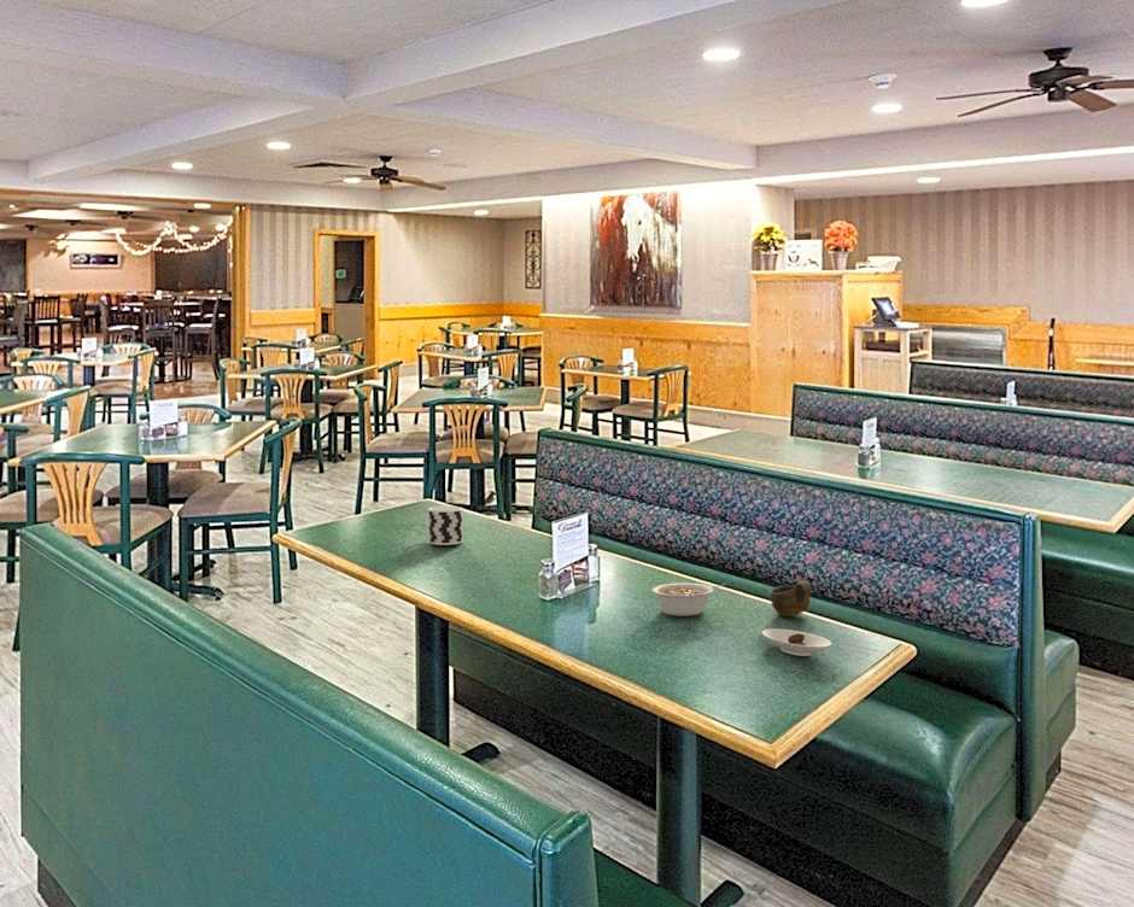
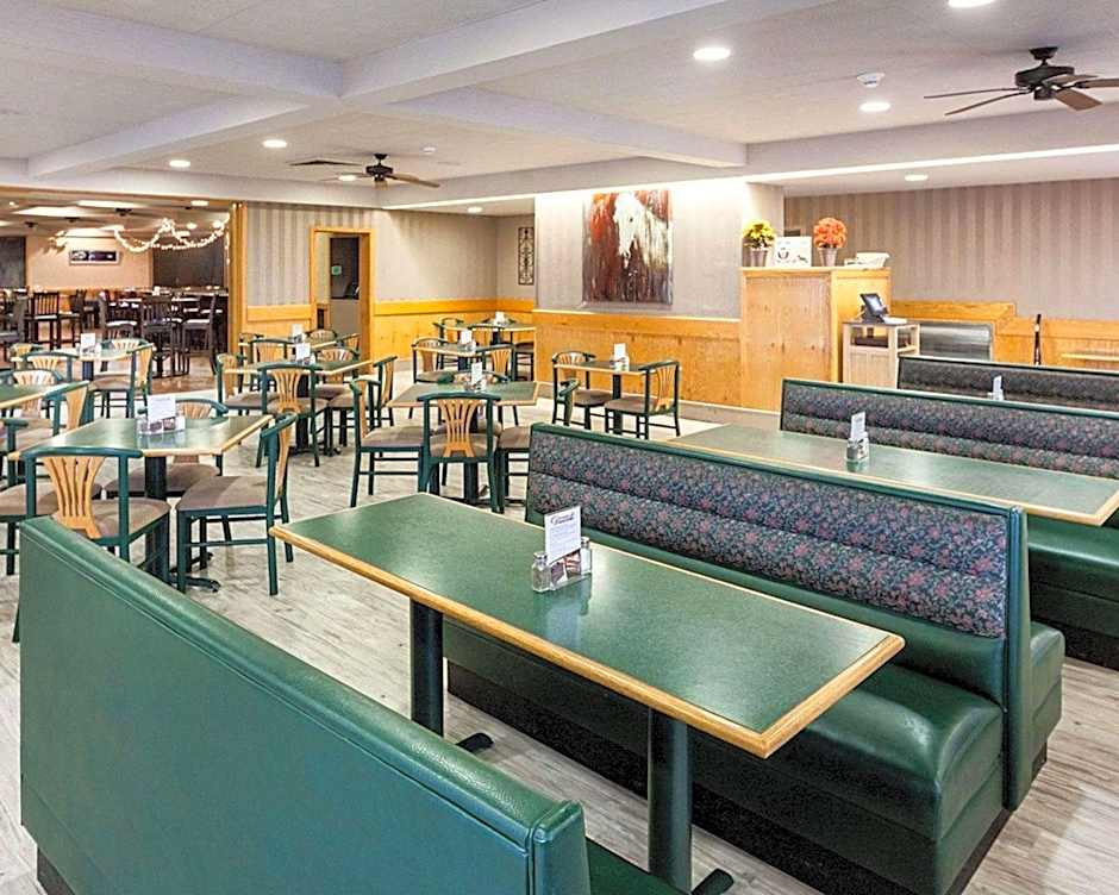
- legume (684, 597)
- cup (442, 525)
- saucer (795, 643)
- cup (789, 596)
